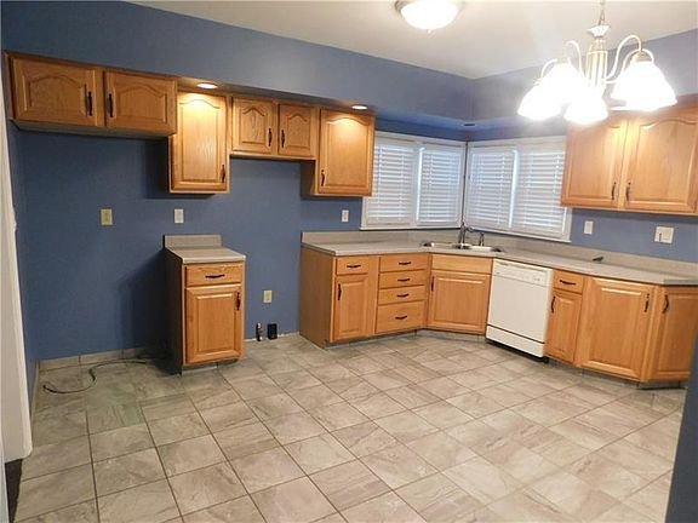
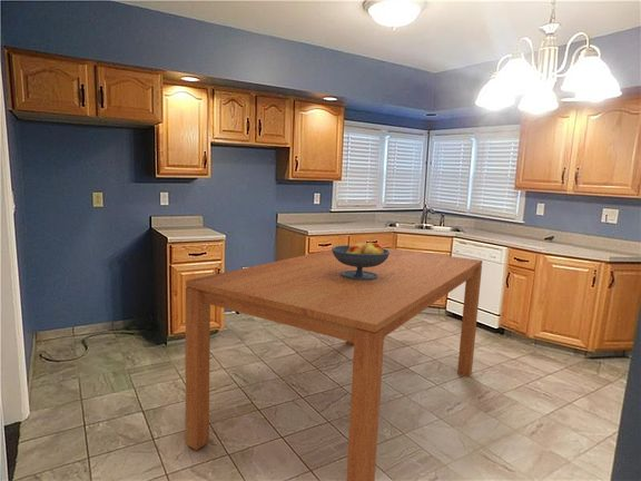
+ dining table (357, 336)
+ fruit bowl (359, 257)
